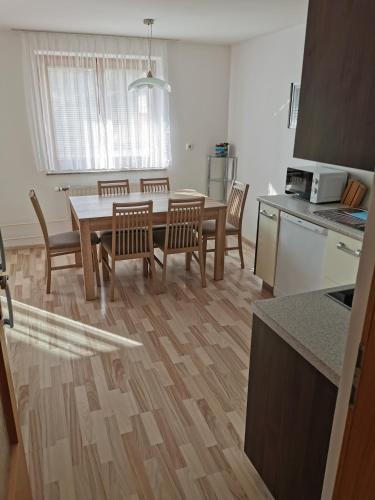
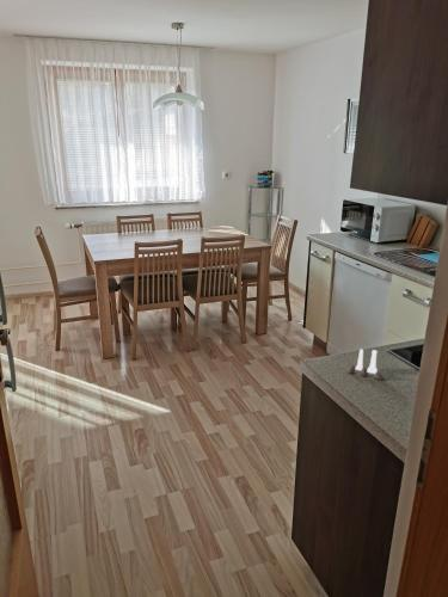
+ salt and pepper shaker set (370, 362)
